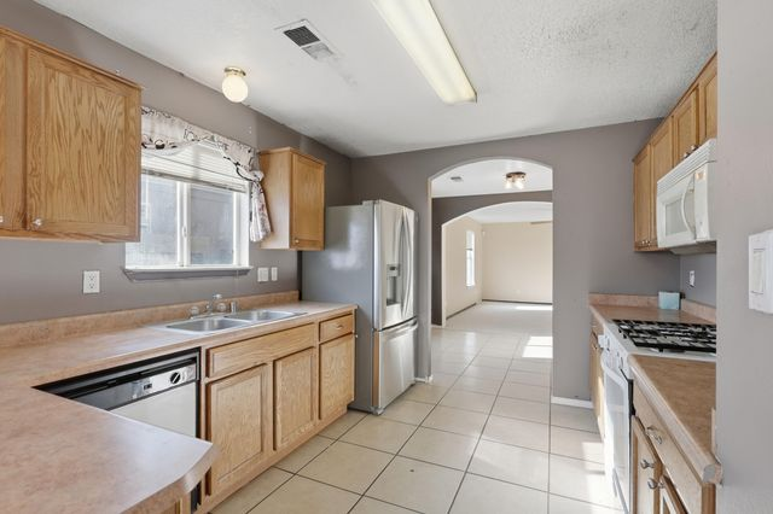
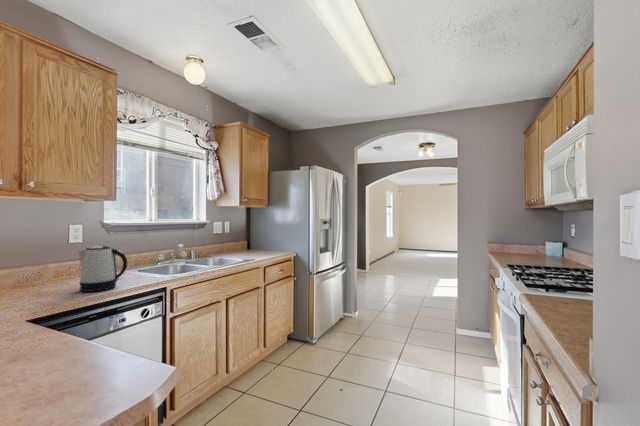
+ kettle (103, 266)
